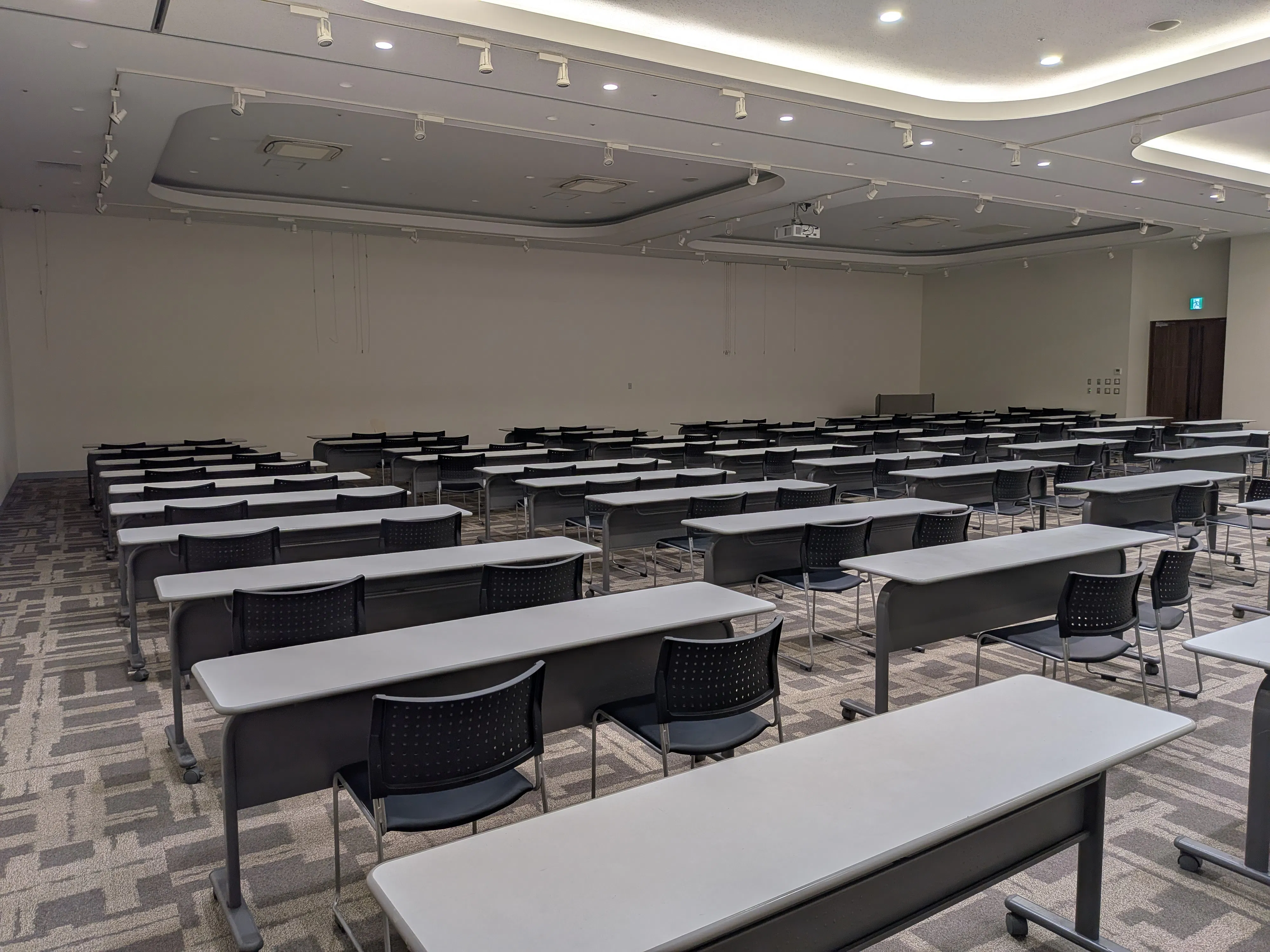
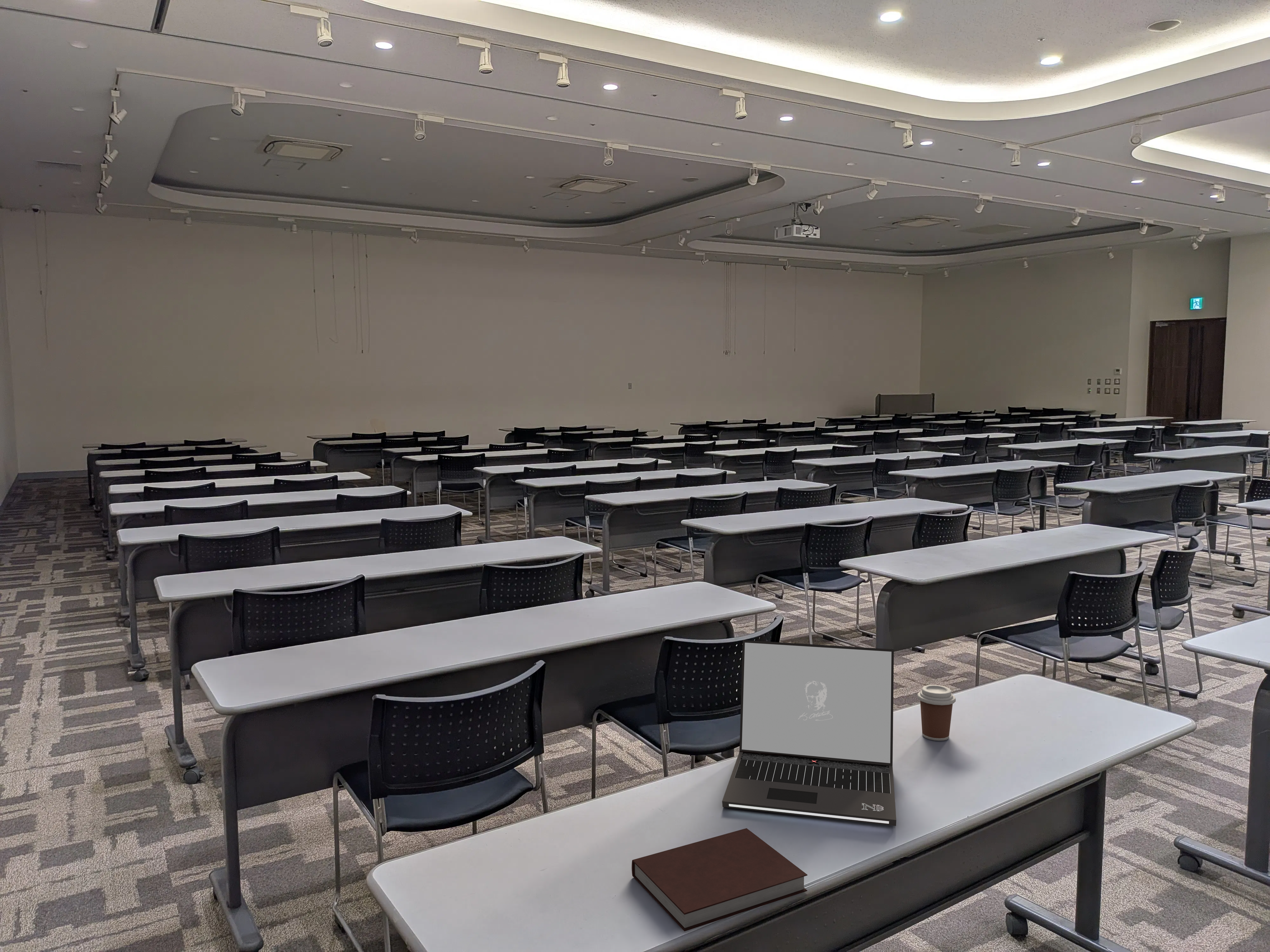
+ laptop (812, 724)
+ notebook (718, 875)
+ coffee cup (936, 712)
